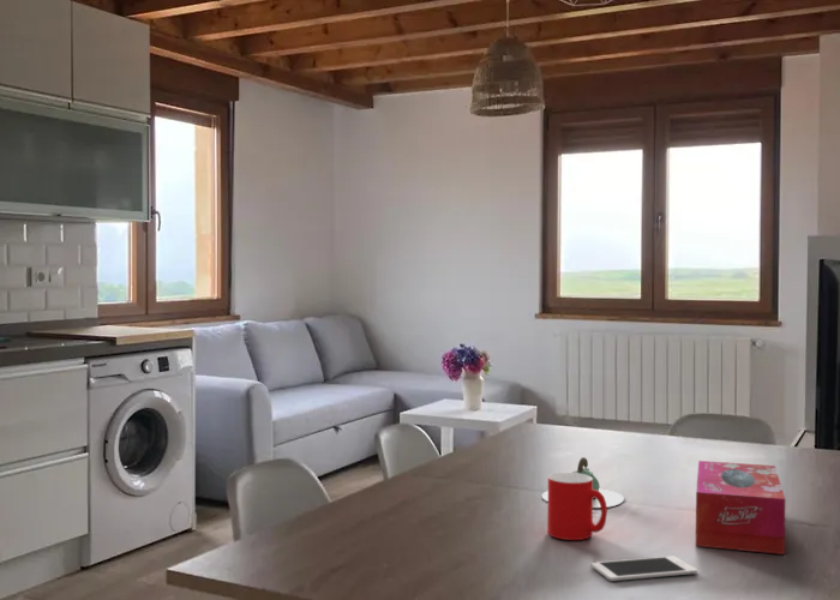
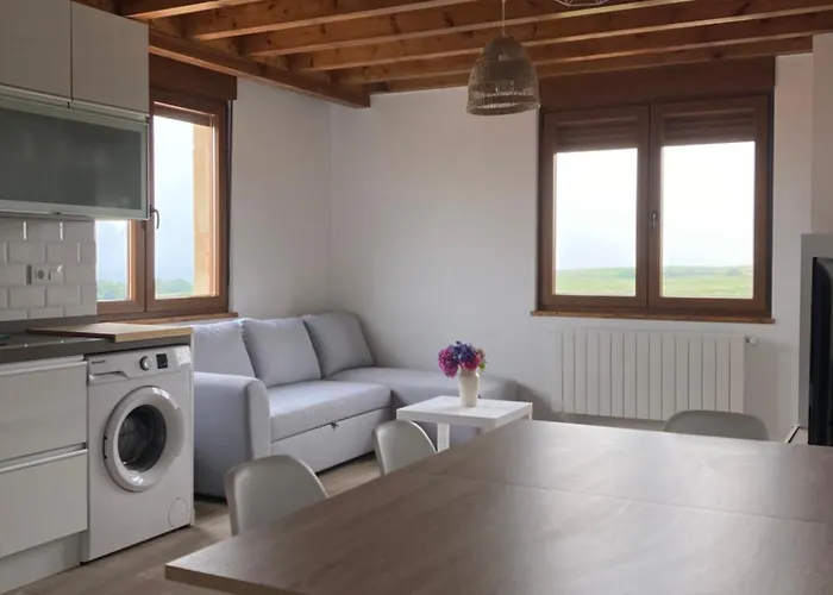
- cup (577, 506)
- tissue box (737, 503)
- teapot (584, 474)
- cell phone (643, 568)
